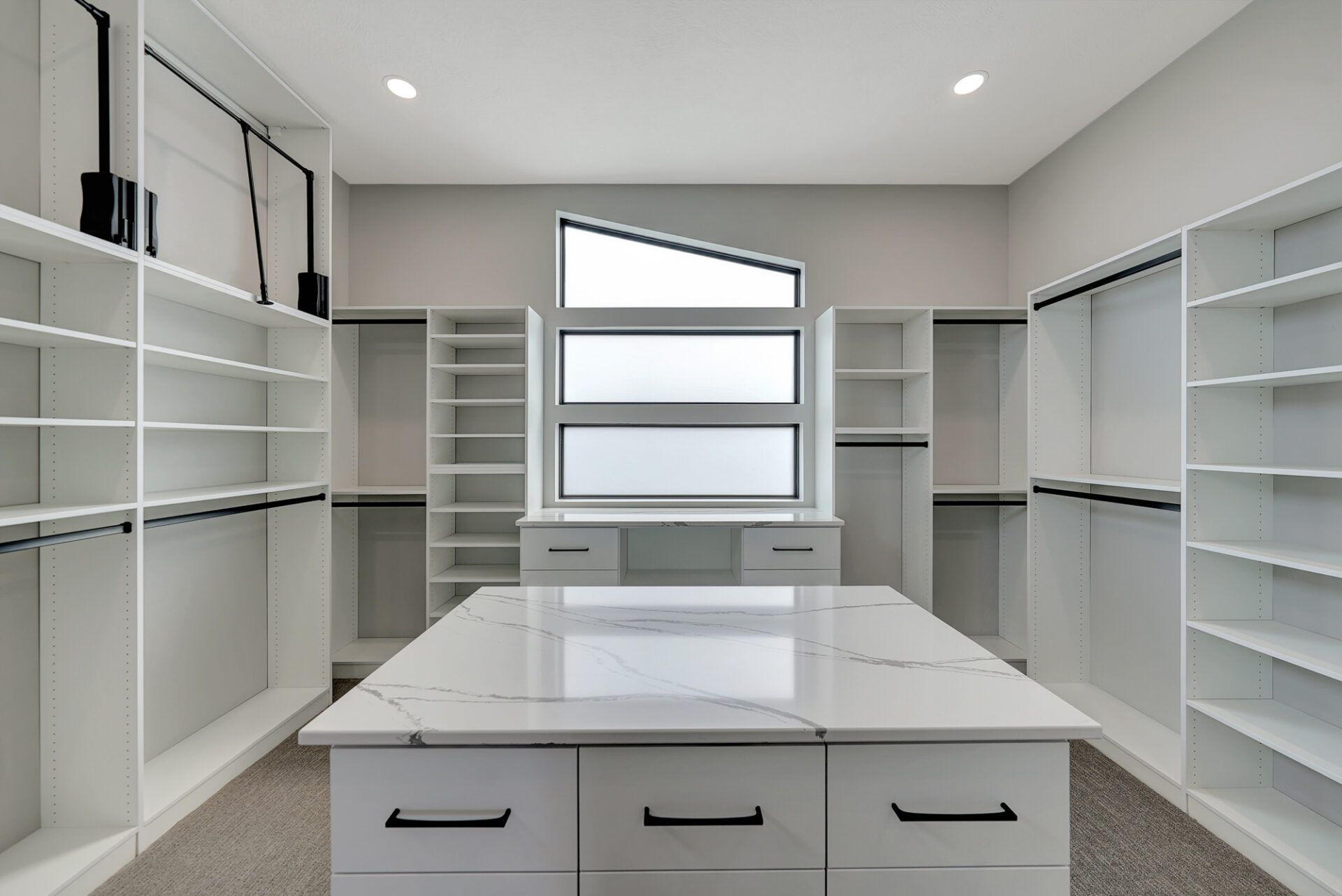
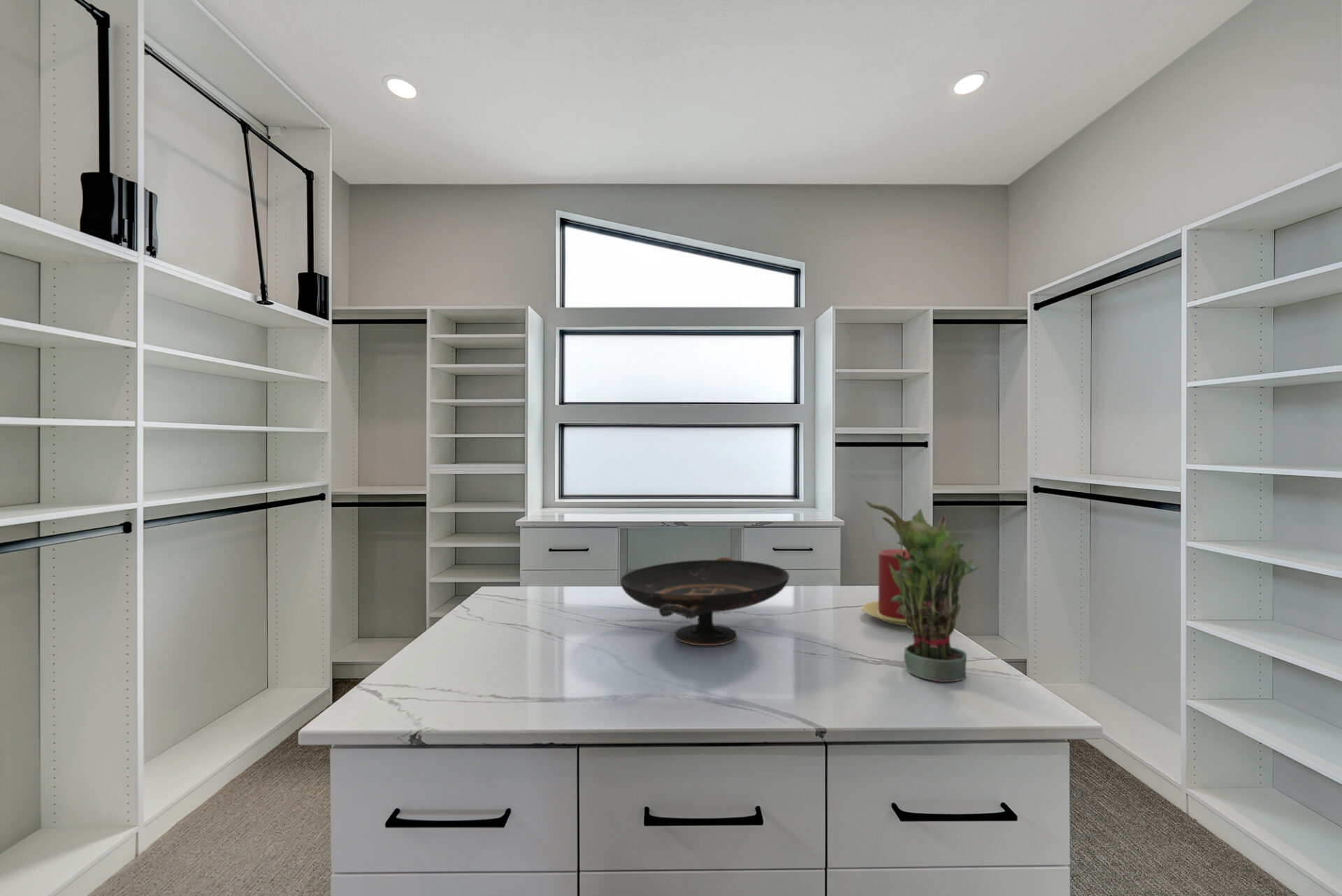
+ potted plant (918, 585)
+ candle (899, 588)
+ decorative bowl (704, 604)
